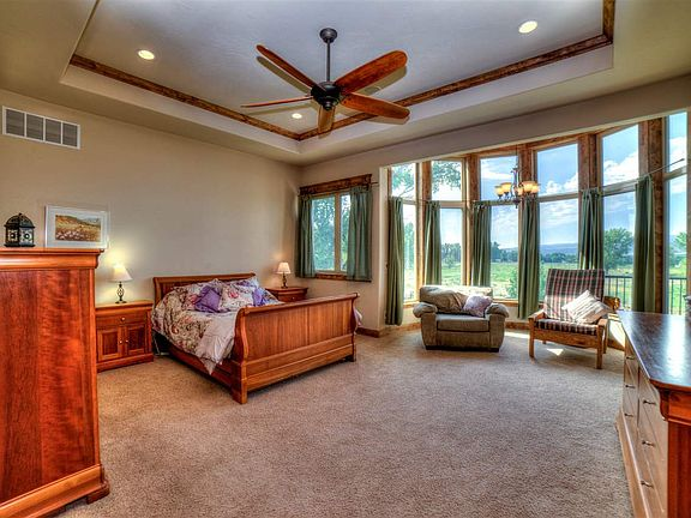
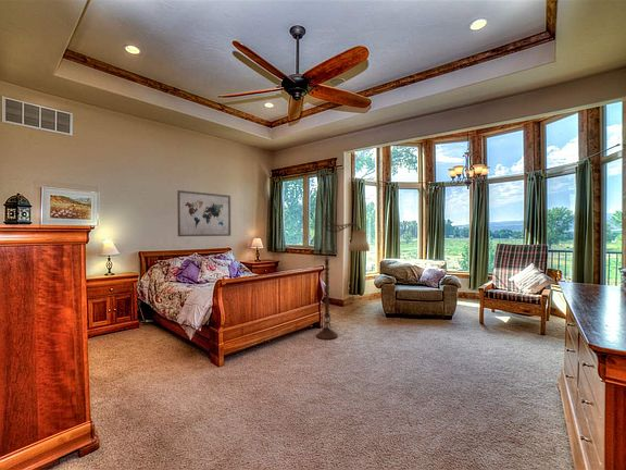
+ wall art (205, 214)
+ floor lamp (328, 273)
